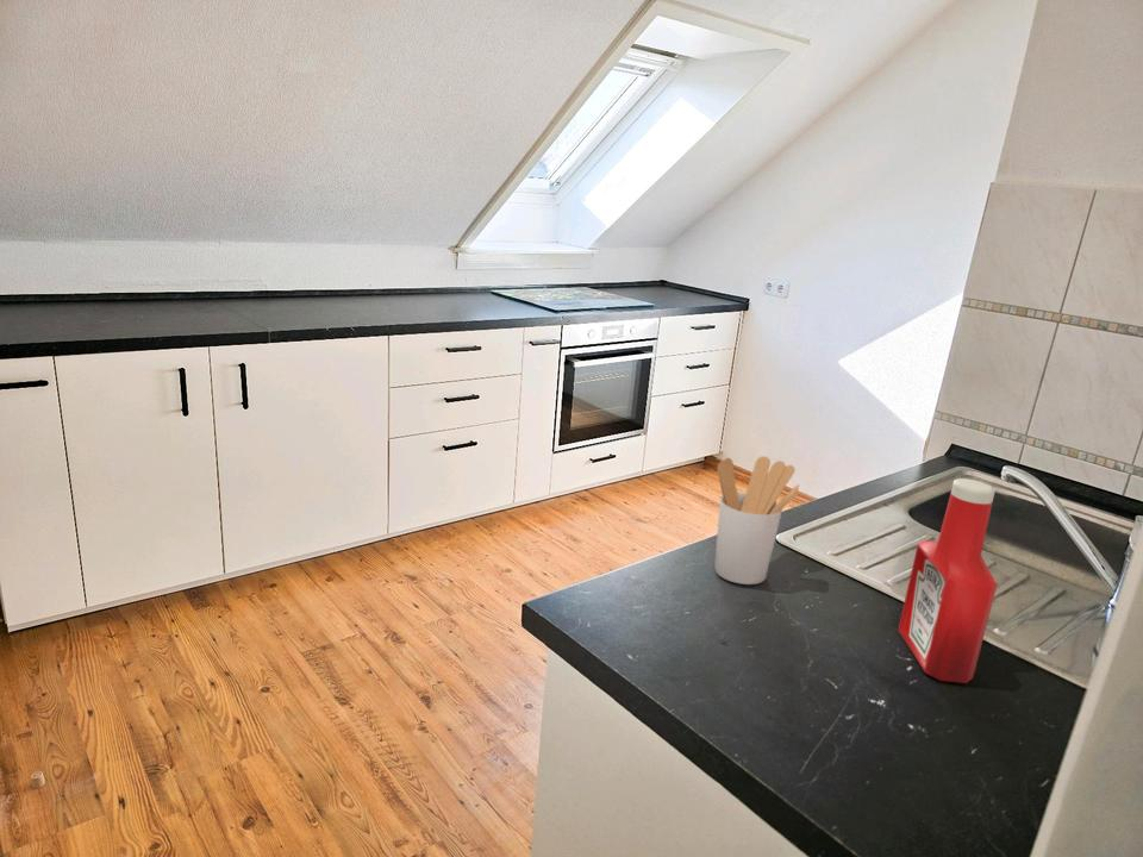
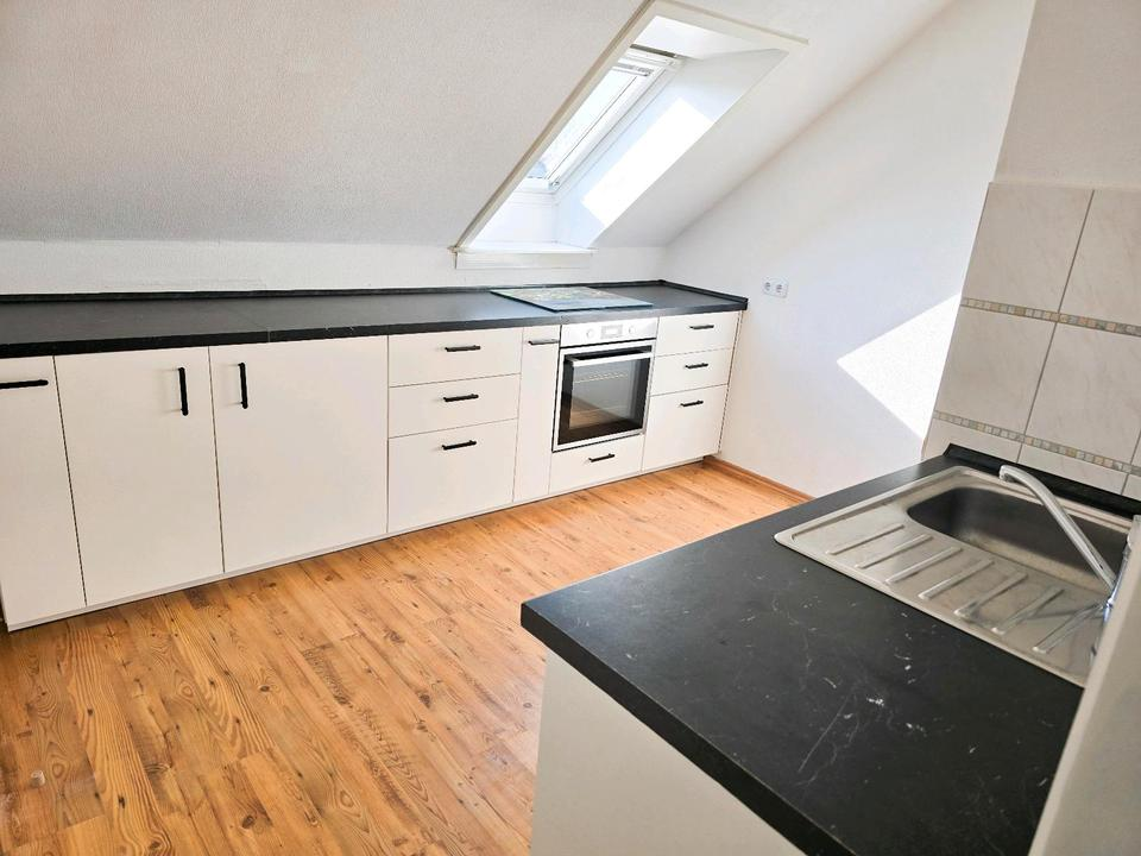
- utensil holder (754, 517)
- soap bottle (952, 571)
